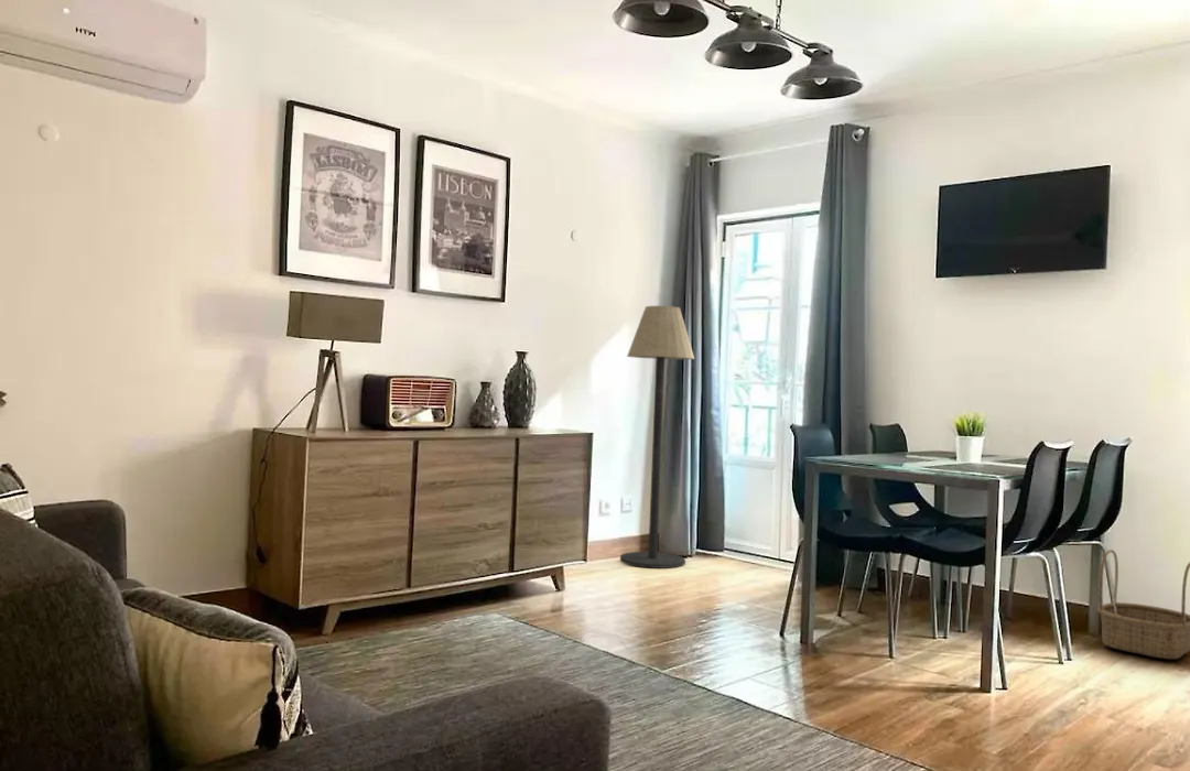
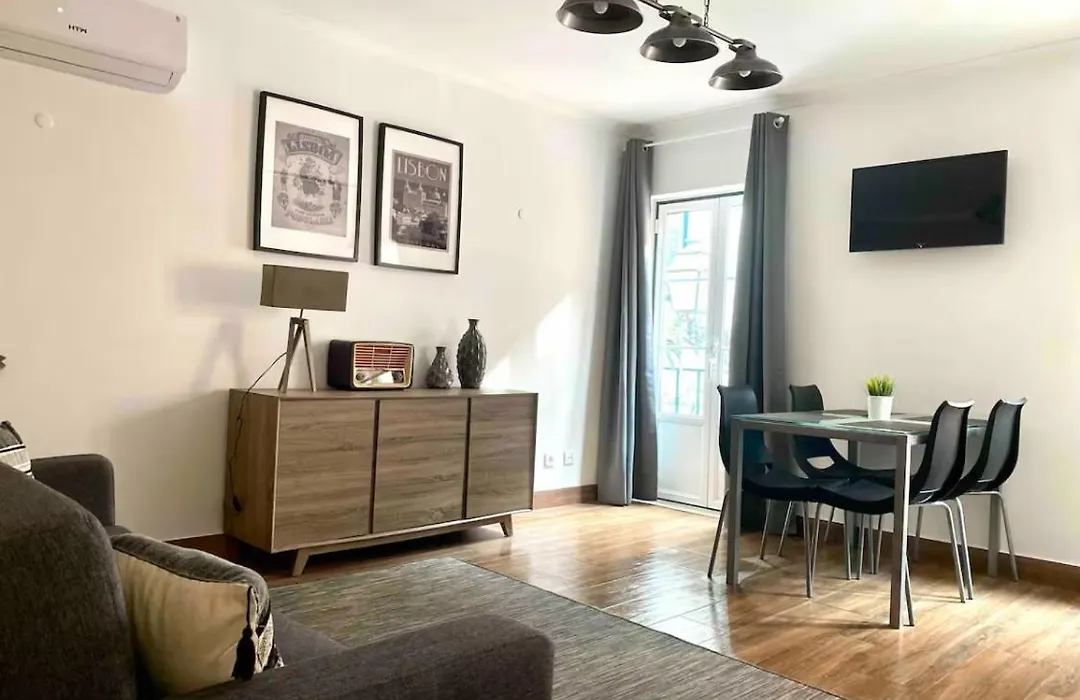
- basket (1145, 605)
- floor lamp (657, 434)
